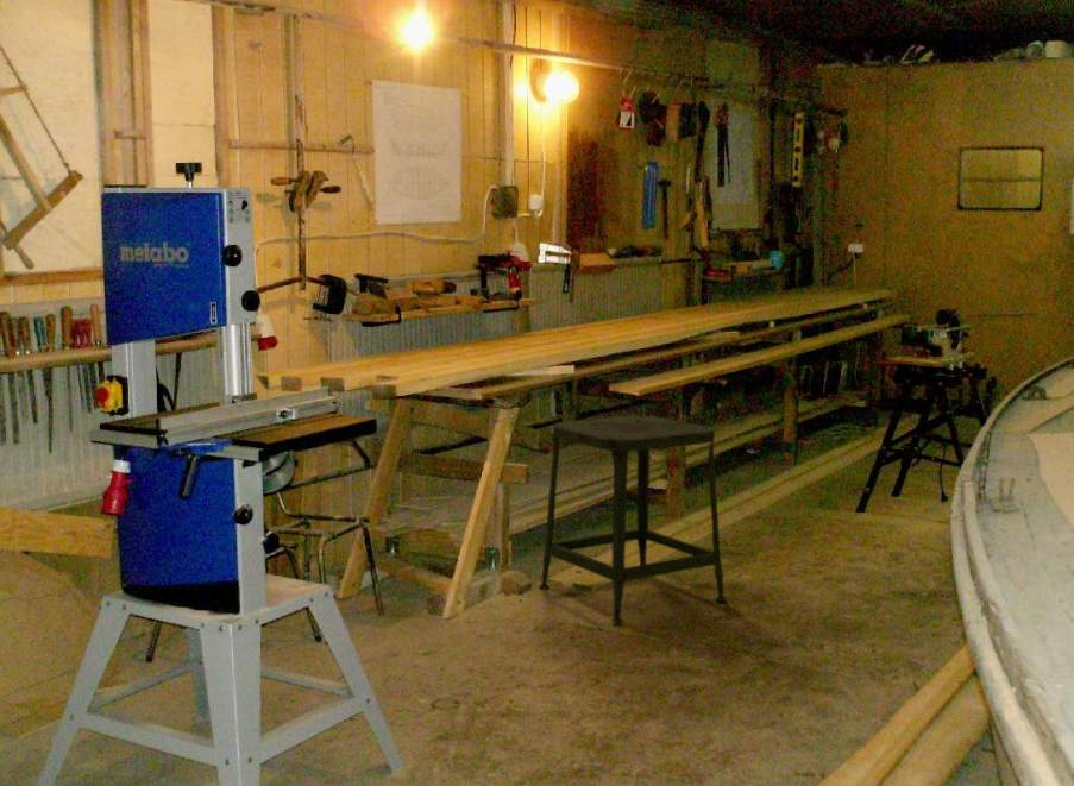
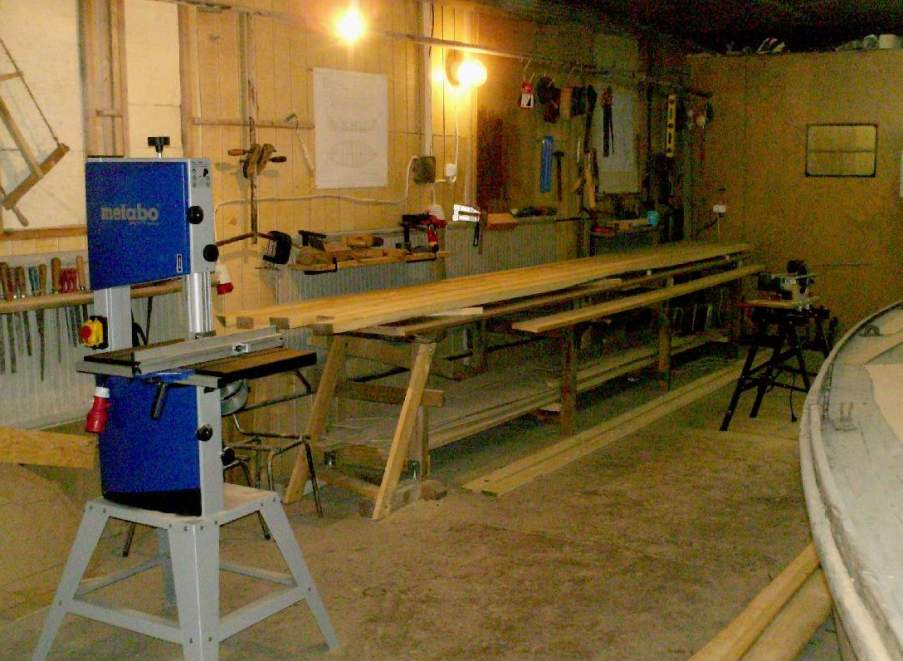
- stool (638, 510)
